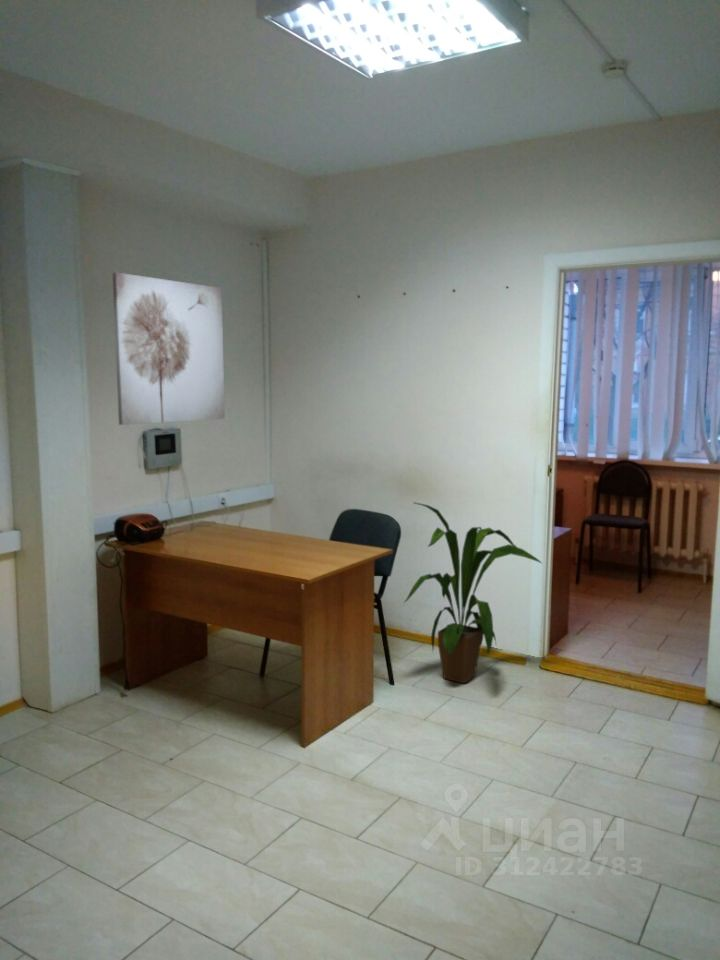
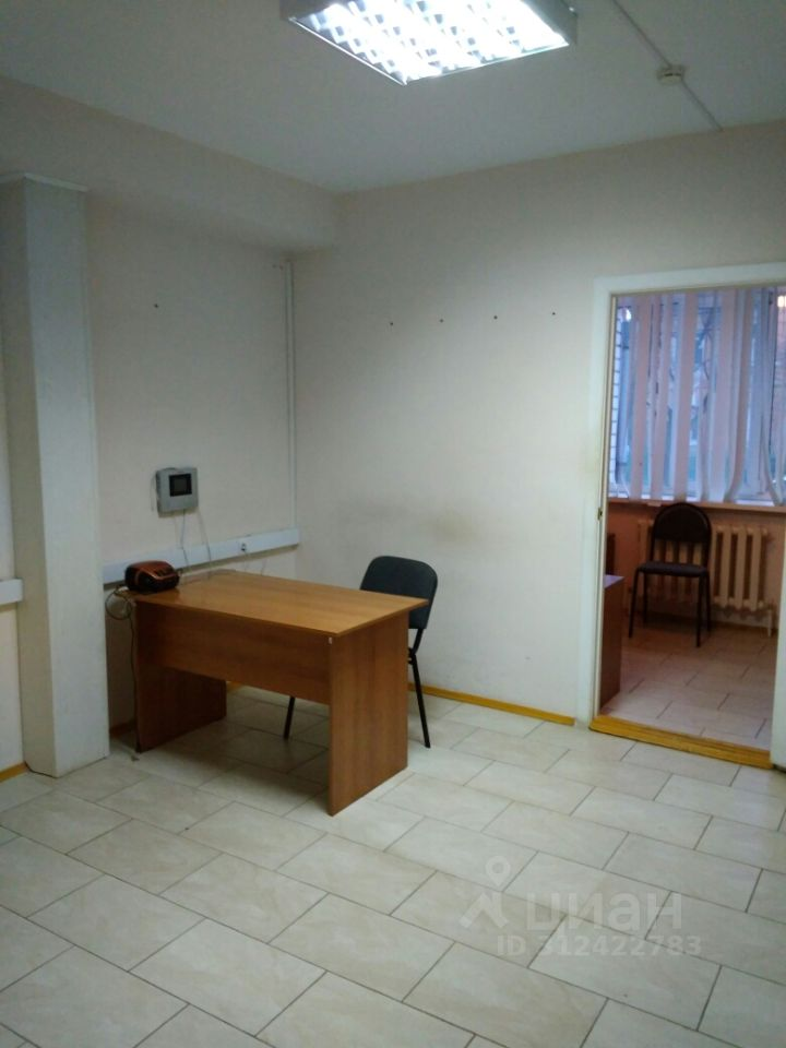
- house plant (473, 594)
- wall art (173, 352)
